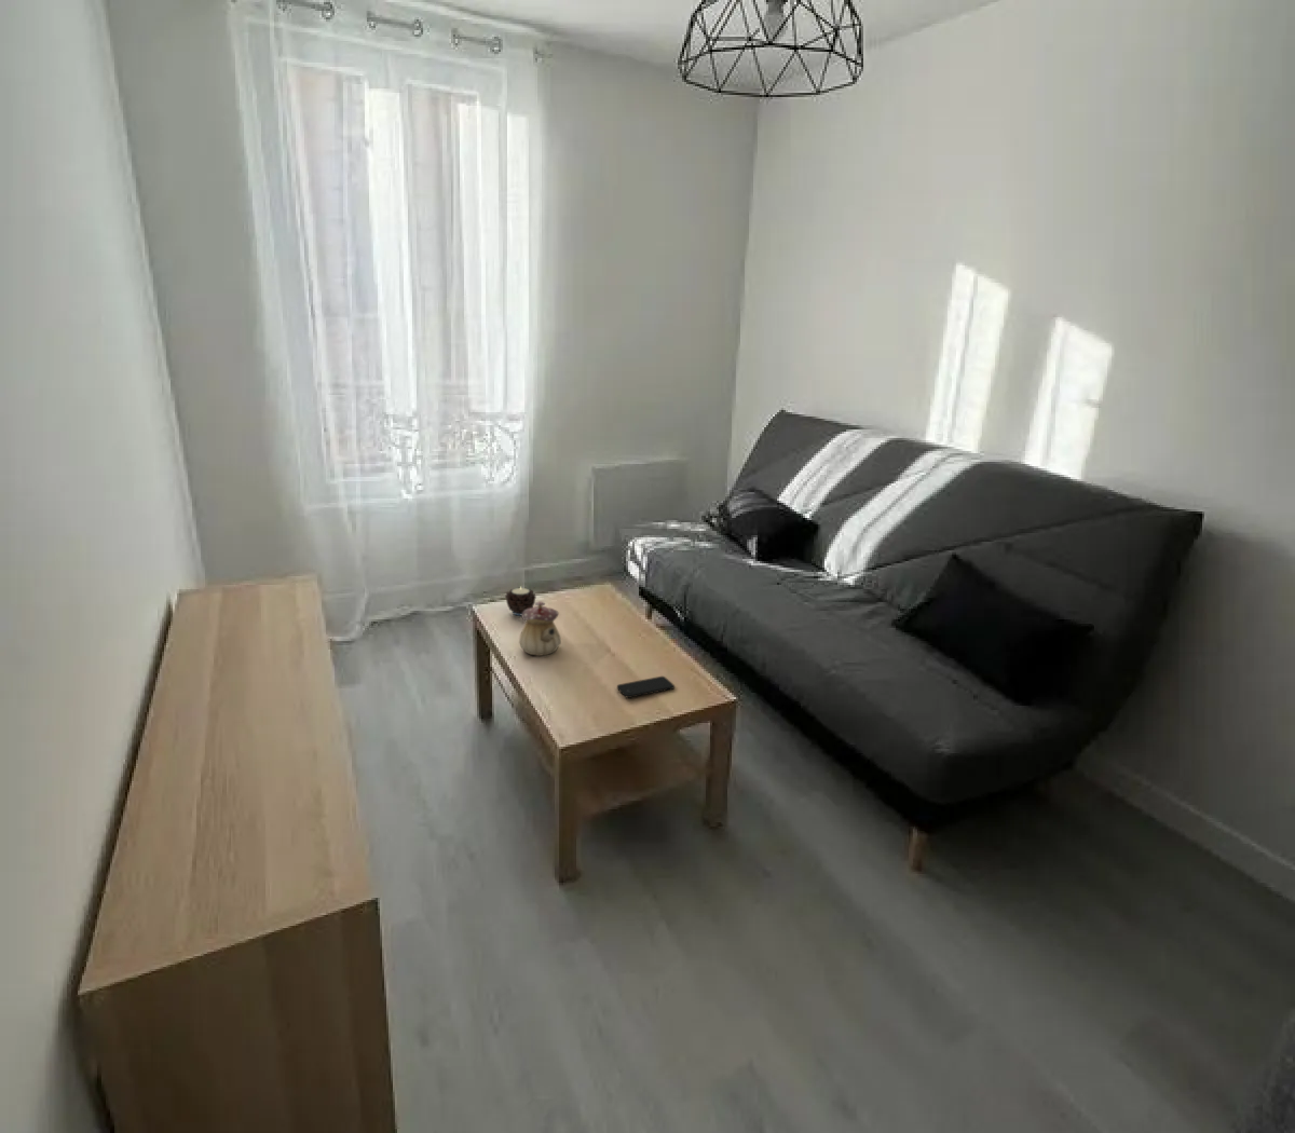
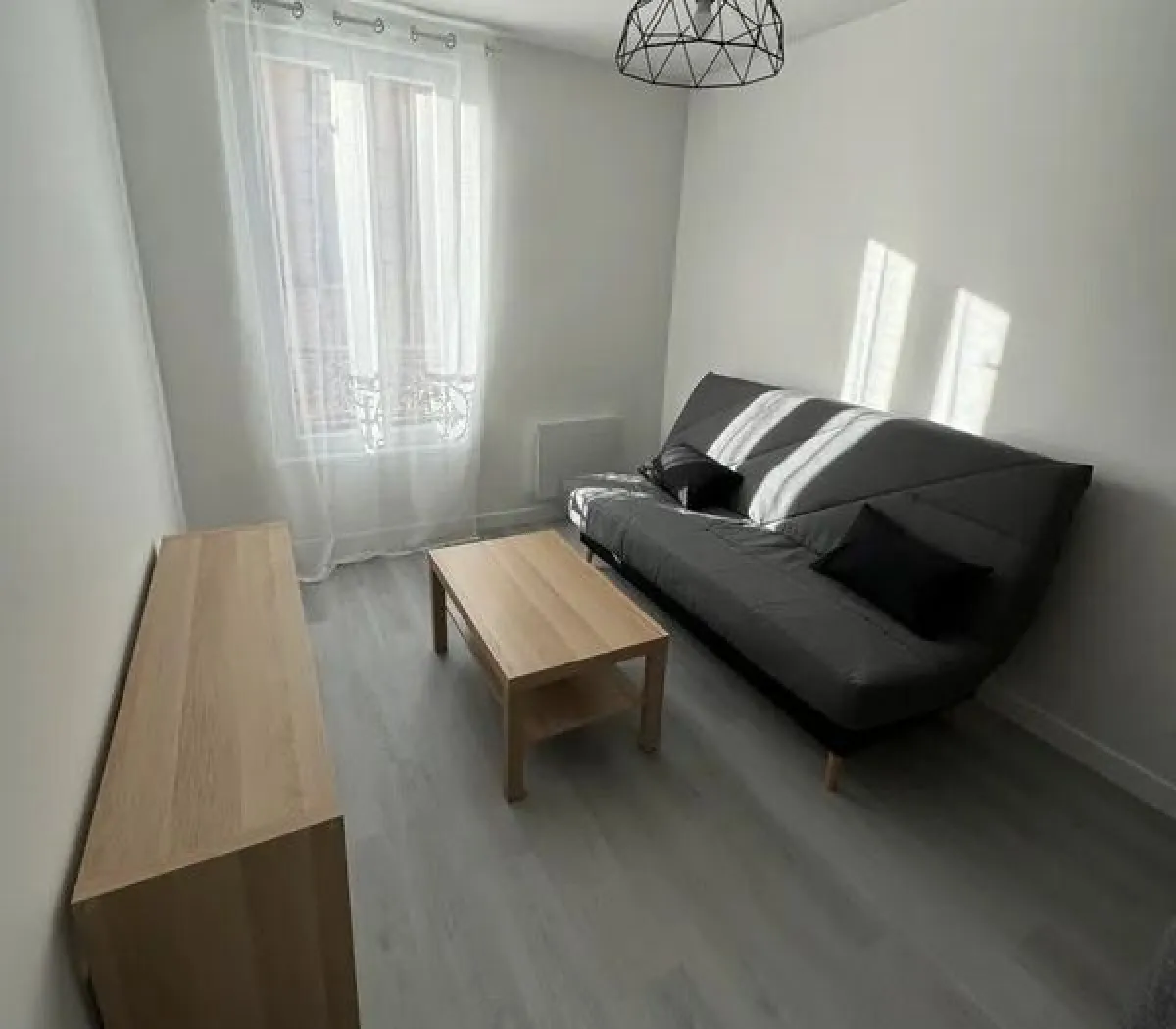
- candle (520, 599)
- teapot (538, 623)
- smartphone (645, 686)
